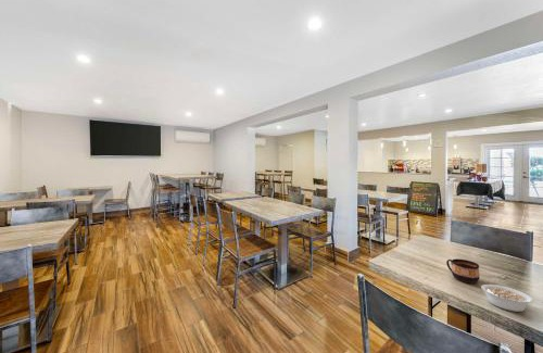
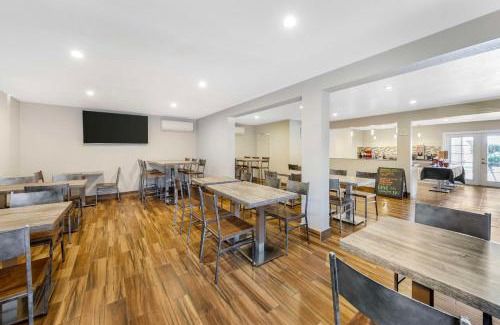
- cup (464, 270)
- legume (507, 298)
